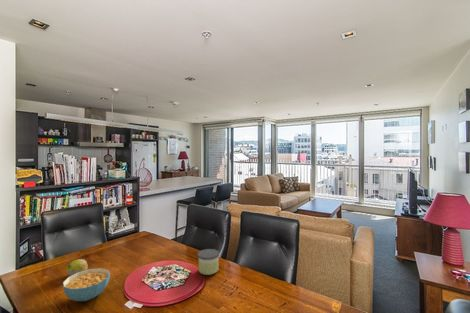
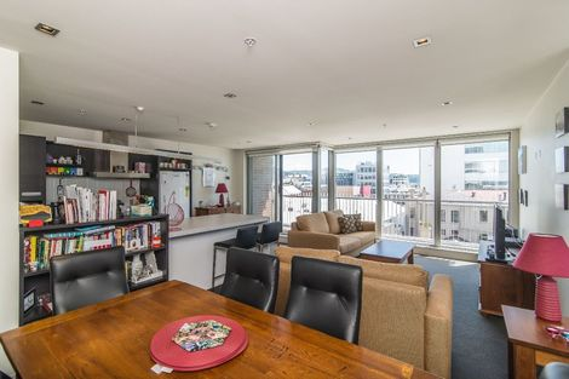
- cereal bowl (87, 287)
- fruit (76, 267)
- candle (208, 261)
